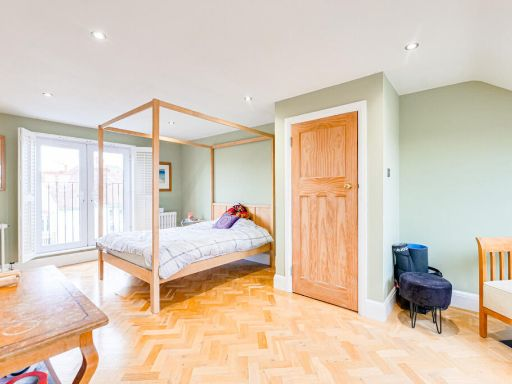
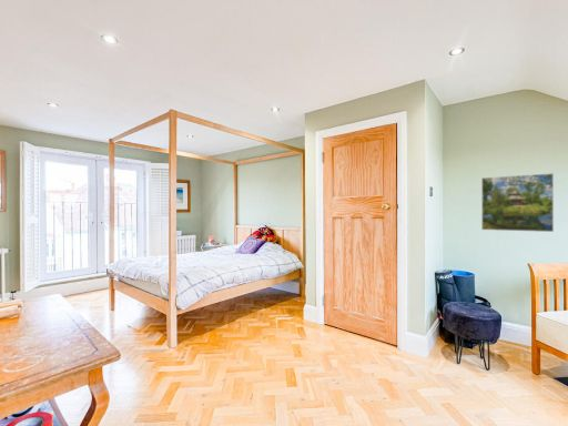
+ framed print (515, 203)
